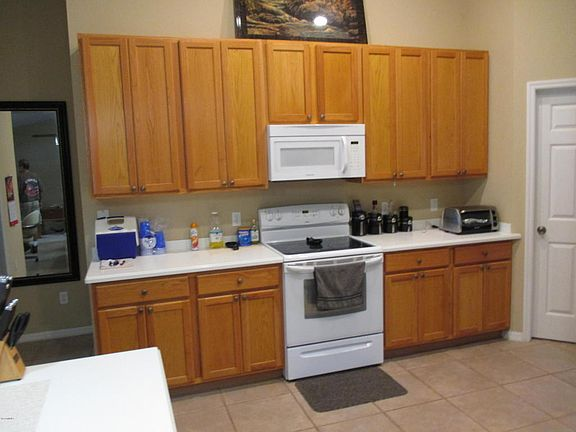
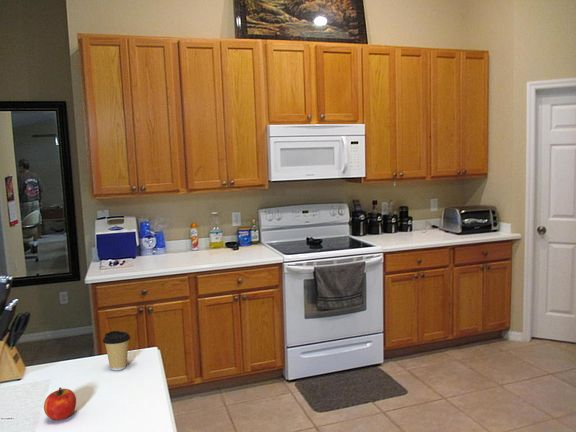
+ coffee cup (117, 350)
+ fruit (60, 402)
